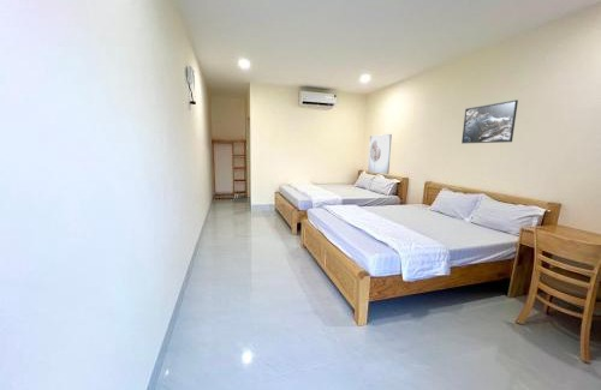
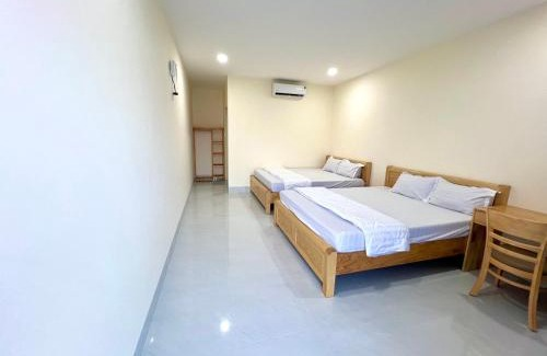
- wall art (379, 154)
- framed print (487, 124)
